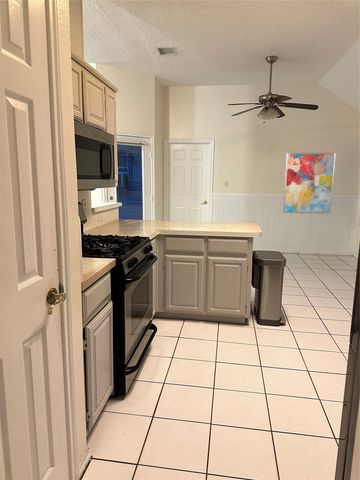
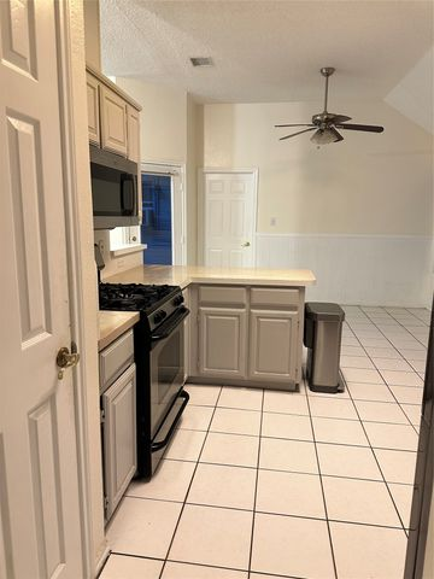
- wall art (308, 183)
